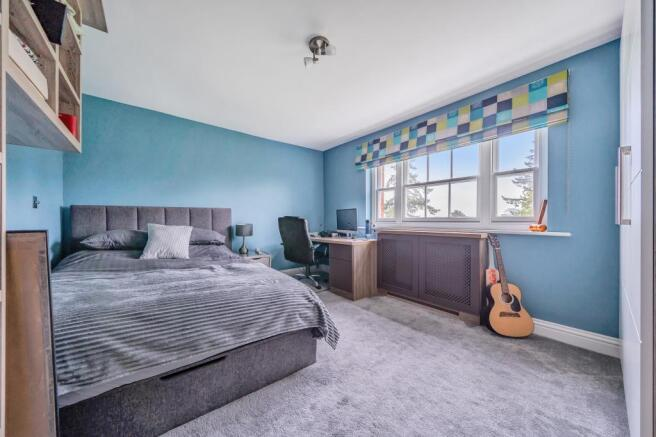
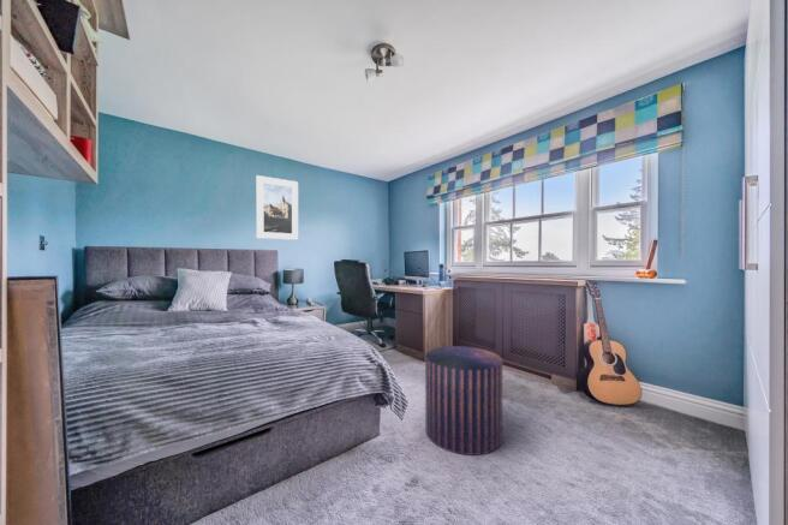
+ pouf (462, 393)
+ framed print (277, 208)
